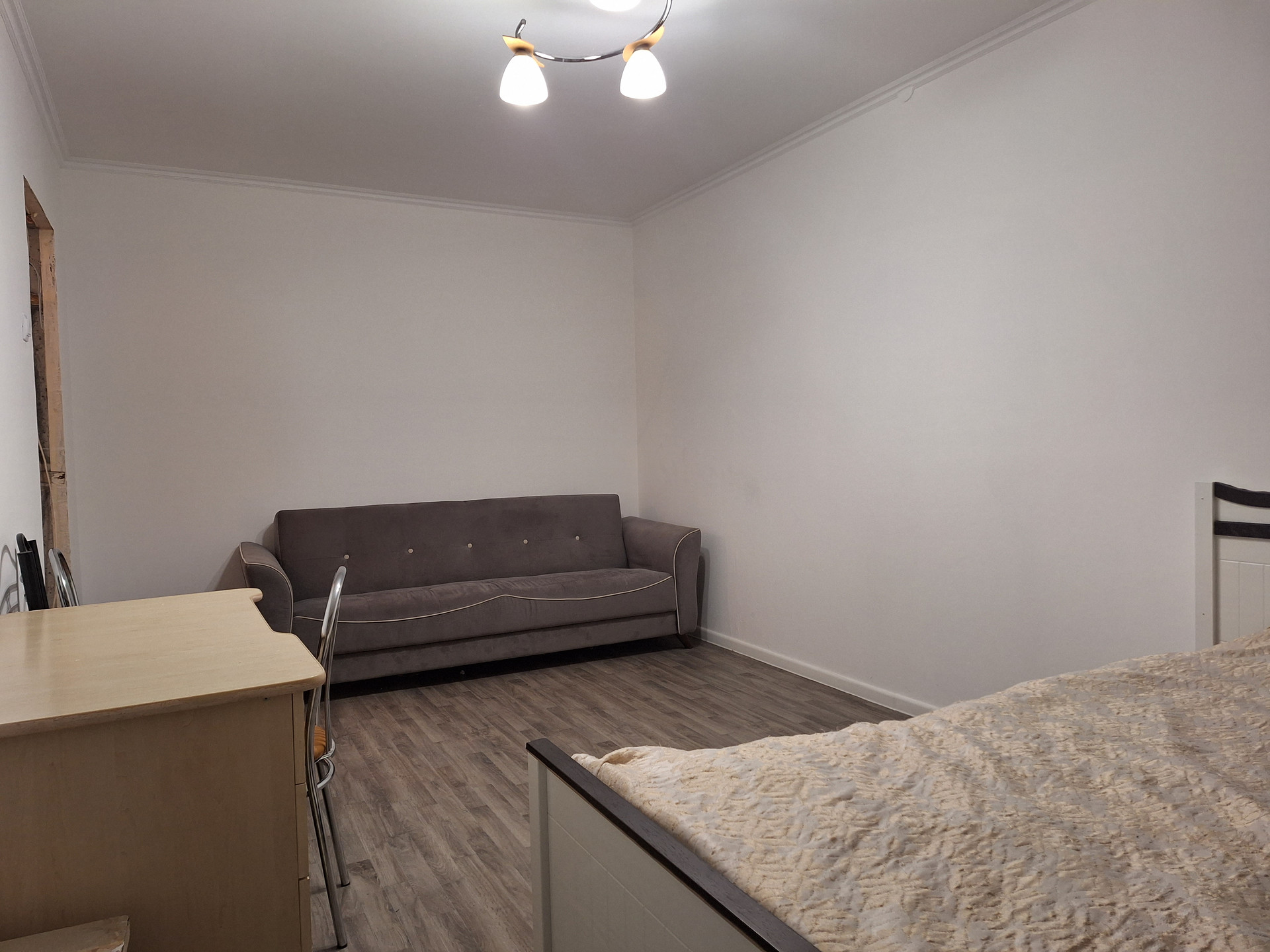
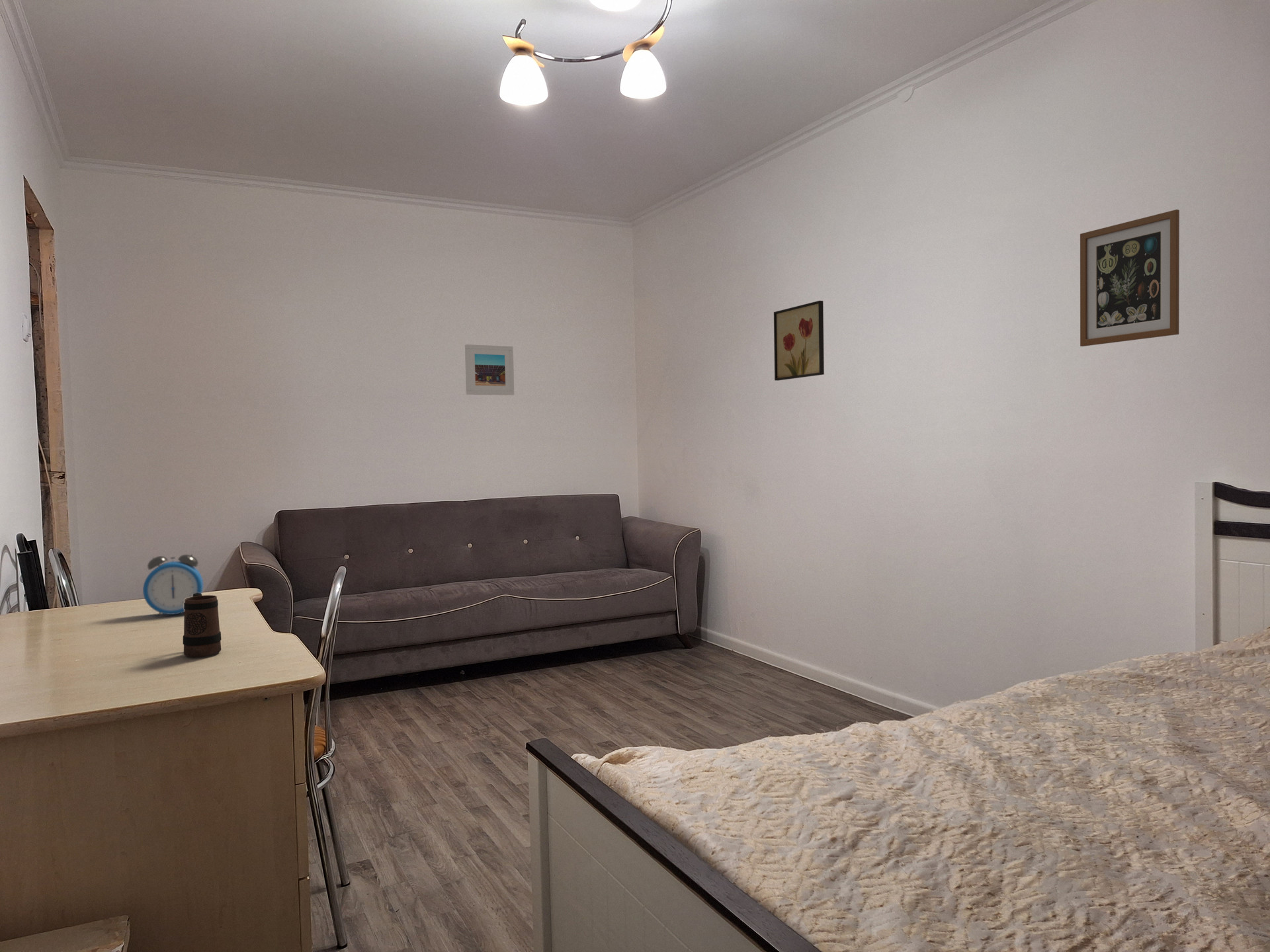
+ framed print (489, 370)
+ mug (200, 623)
+ wall art (799, 342)
+ alarm clock (173, 584)
+ wall art (1126, 282)
